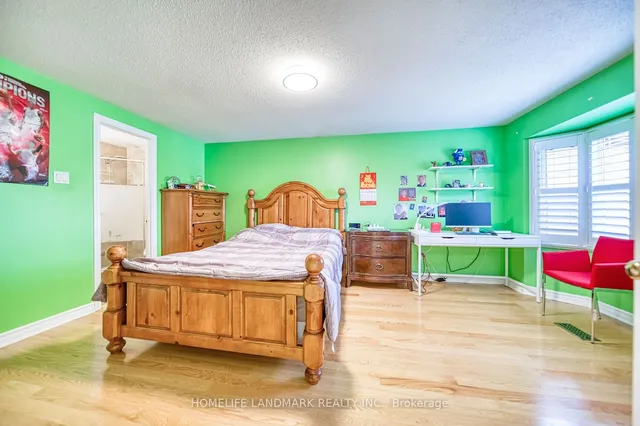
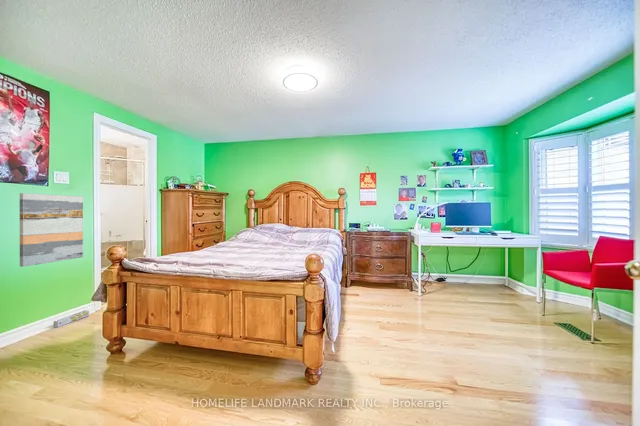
+ wall art (54, 228)
+ box (72, 318)
